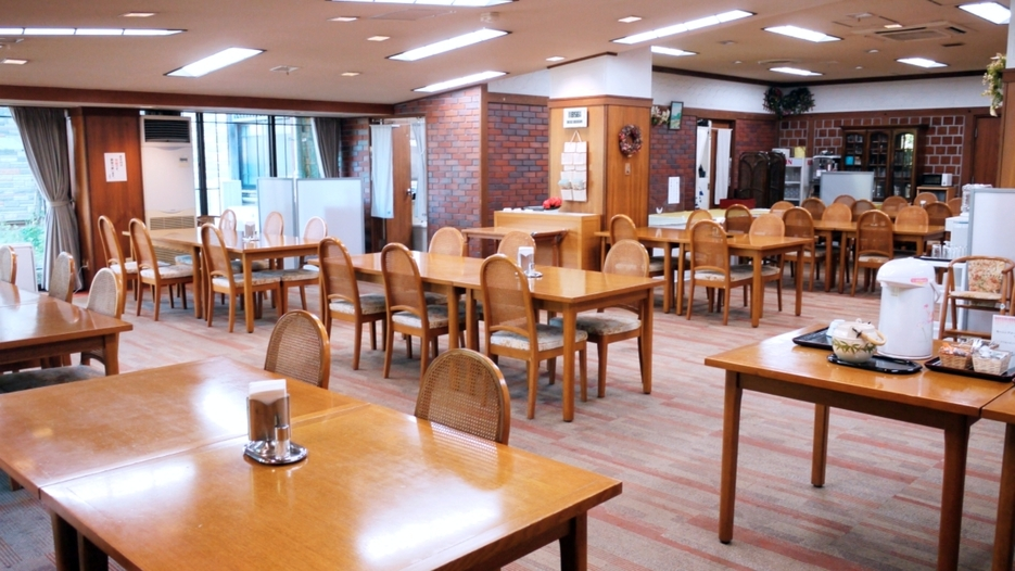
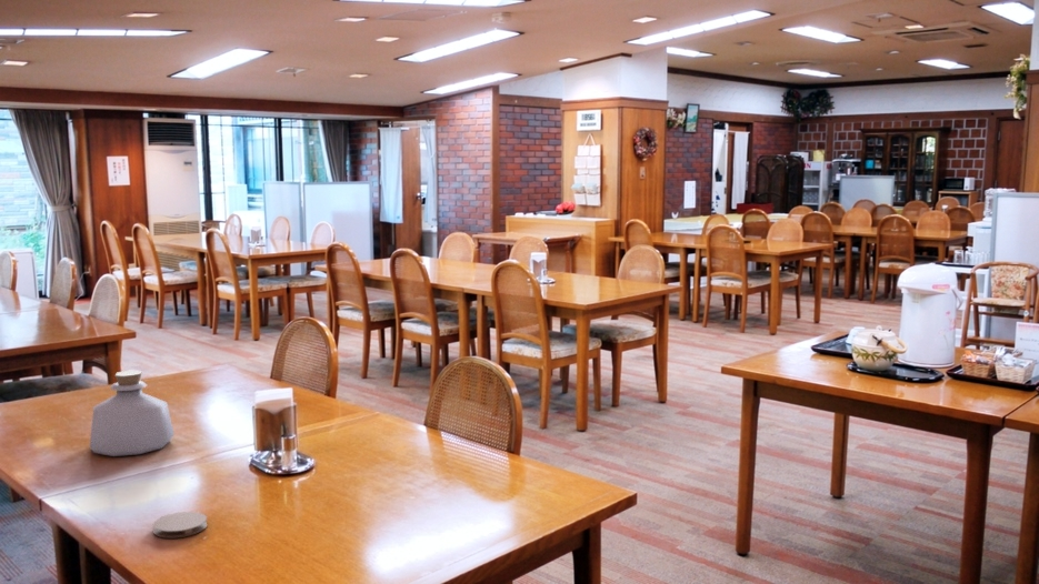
+ coaster (180, 524)
+ bottle (130, 409)
